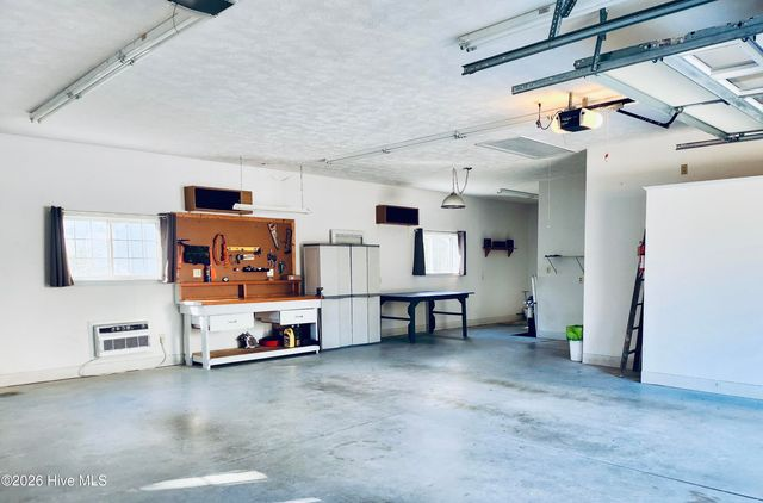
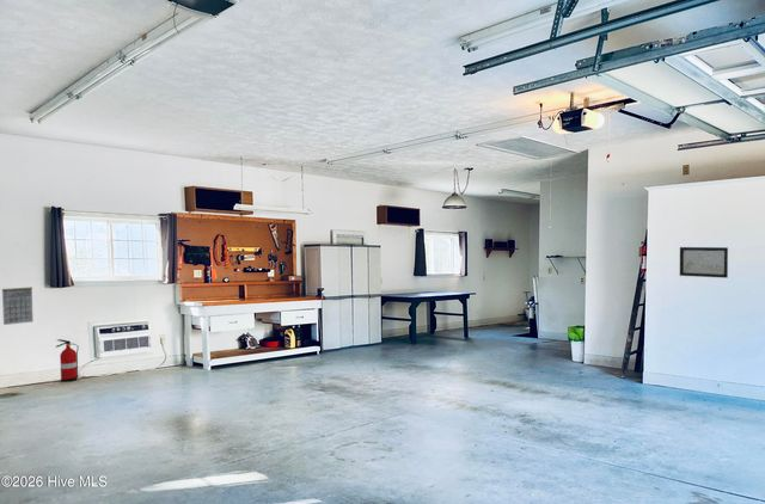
+ fire extinguisher (67, 359)
+ calendar (17, 301)
+ wall art (703, 262)
